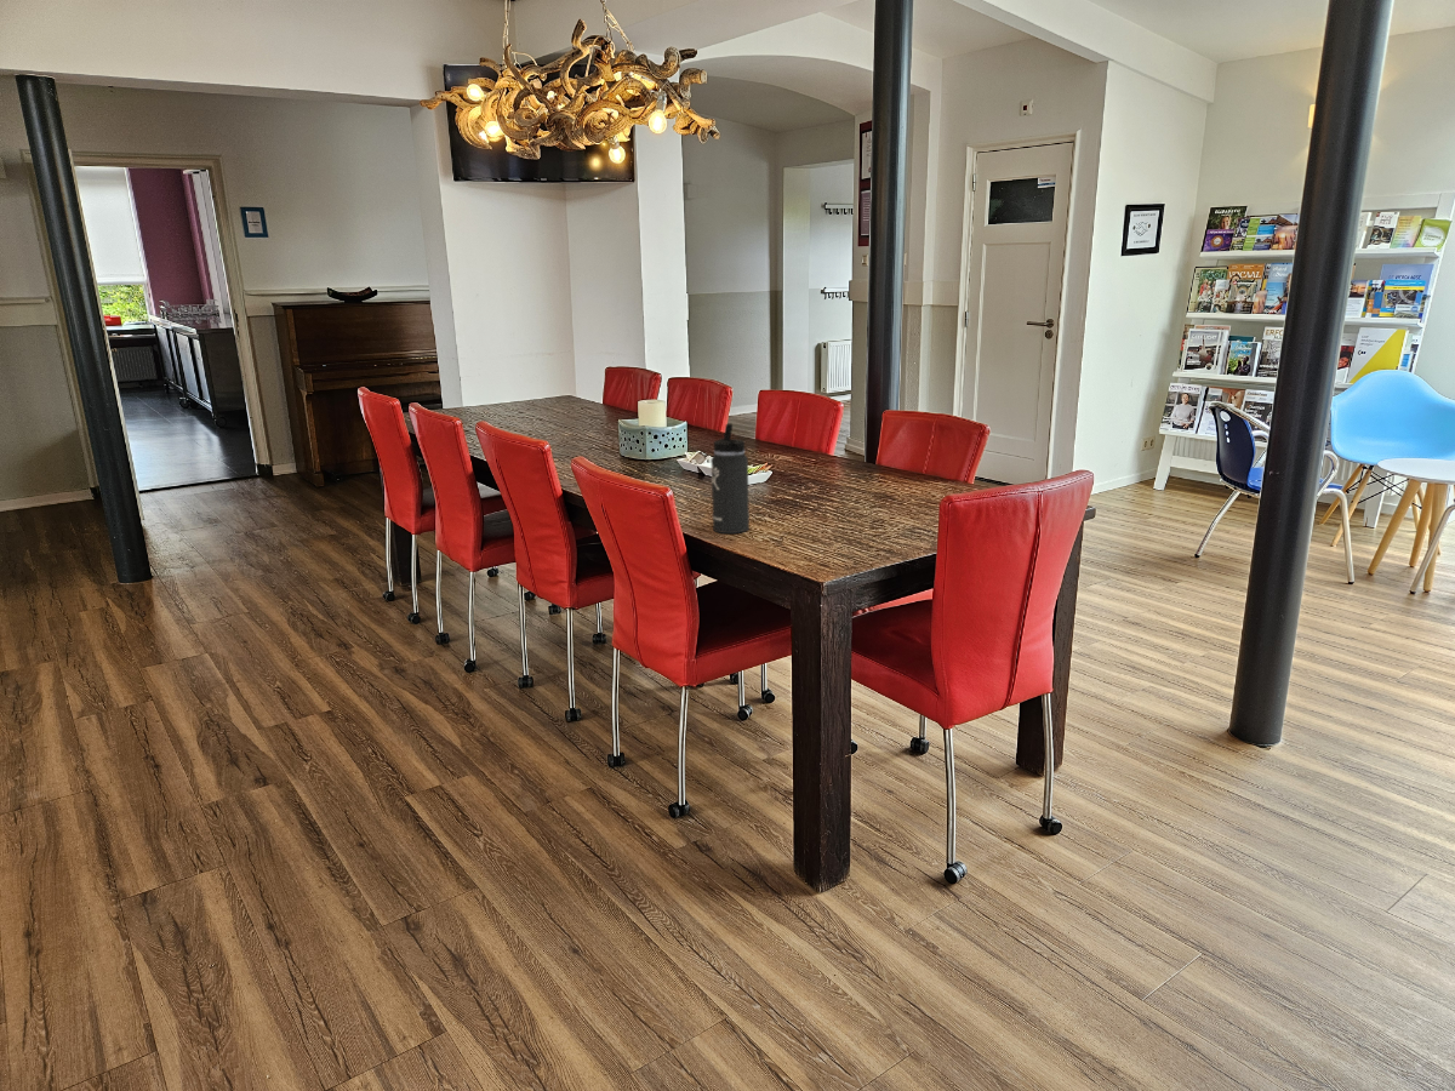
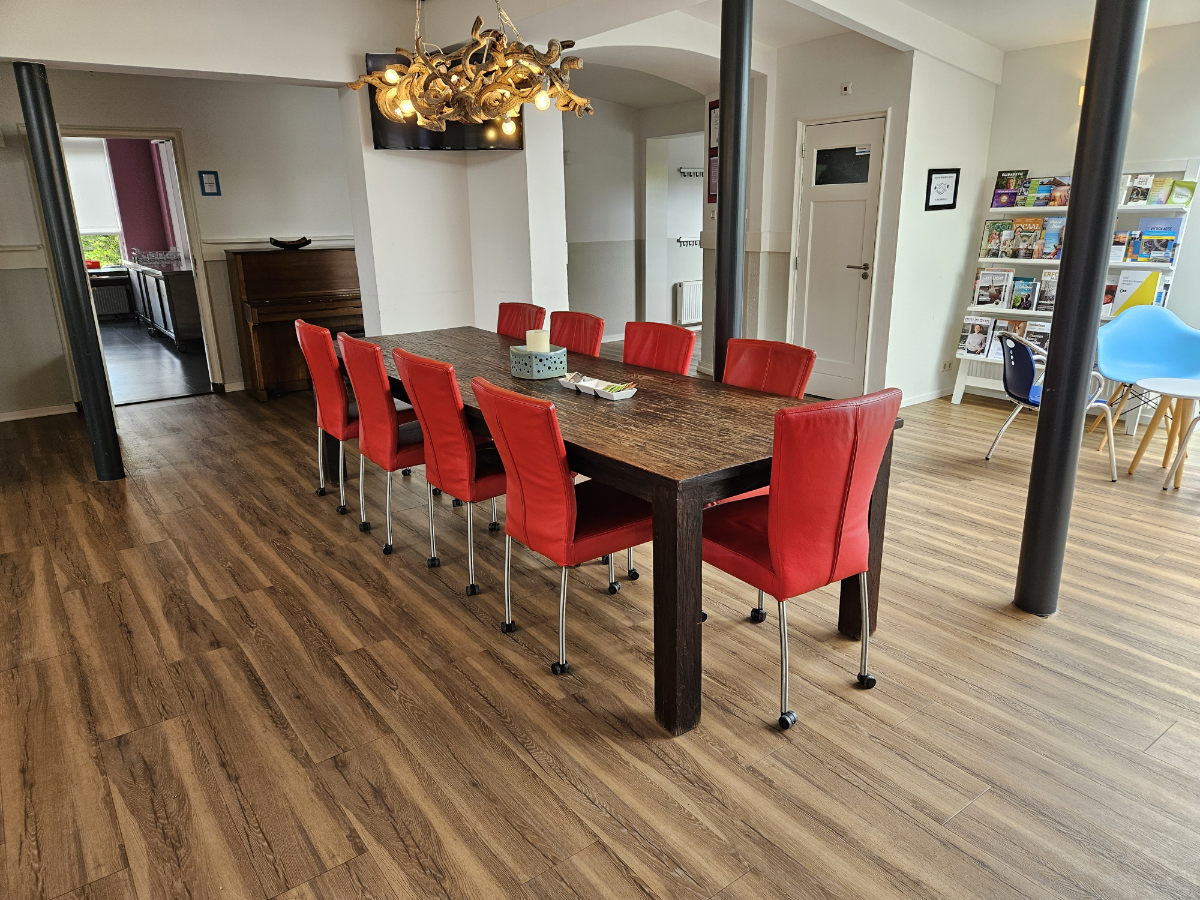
- thermos bottle (731, 478)
